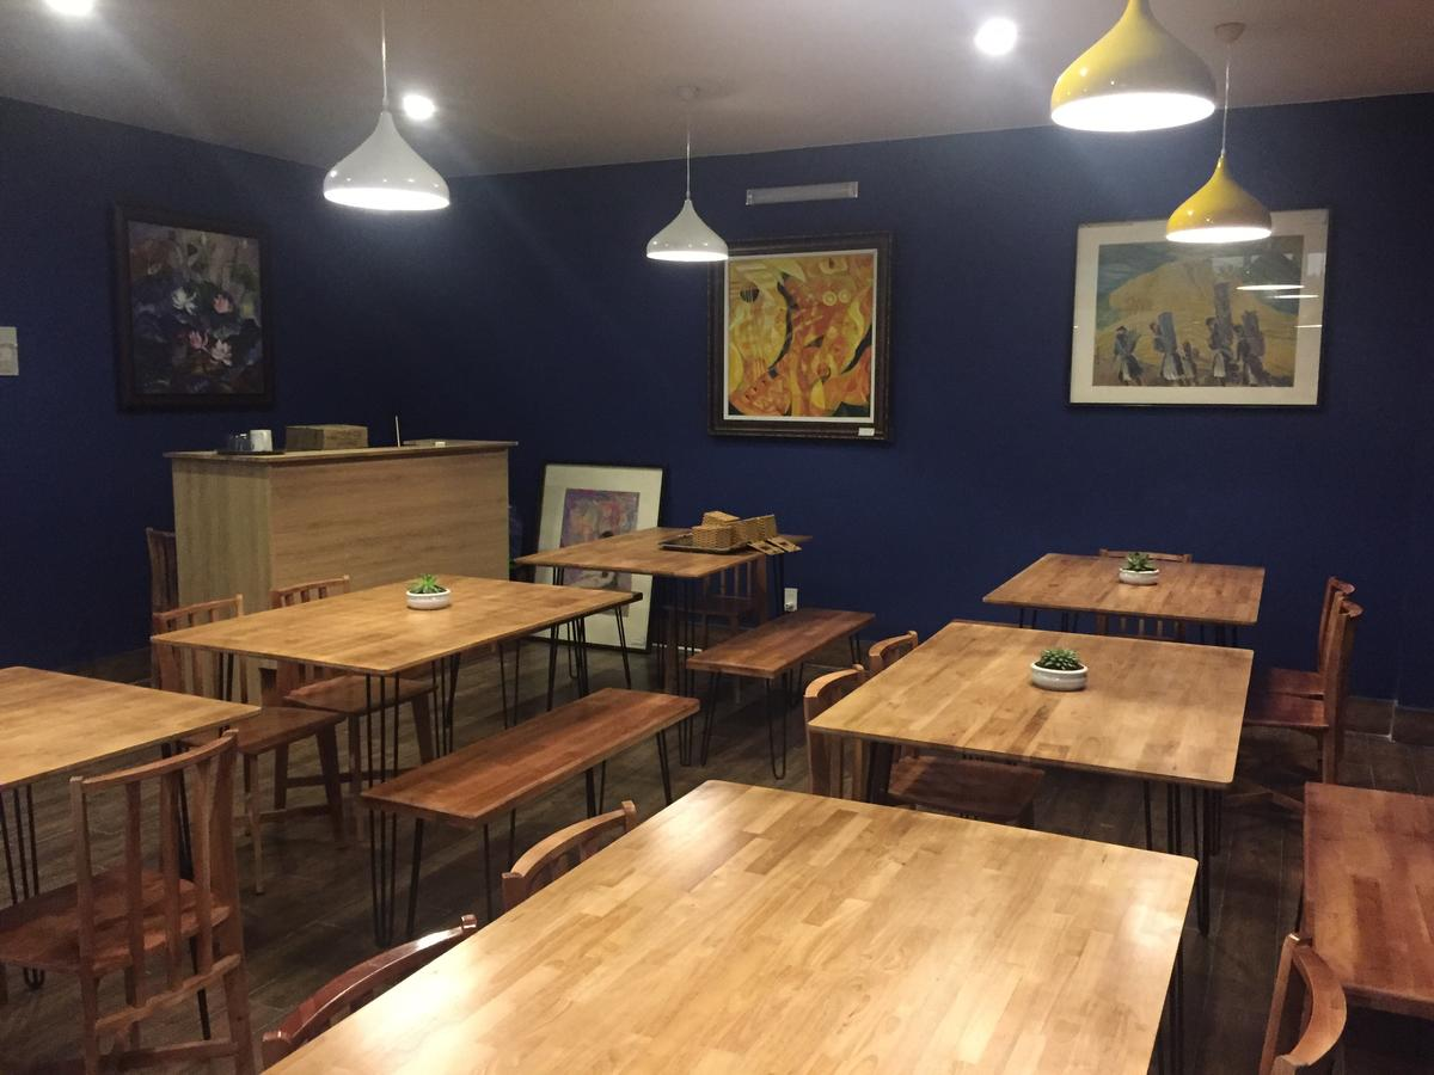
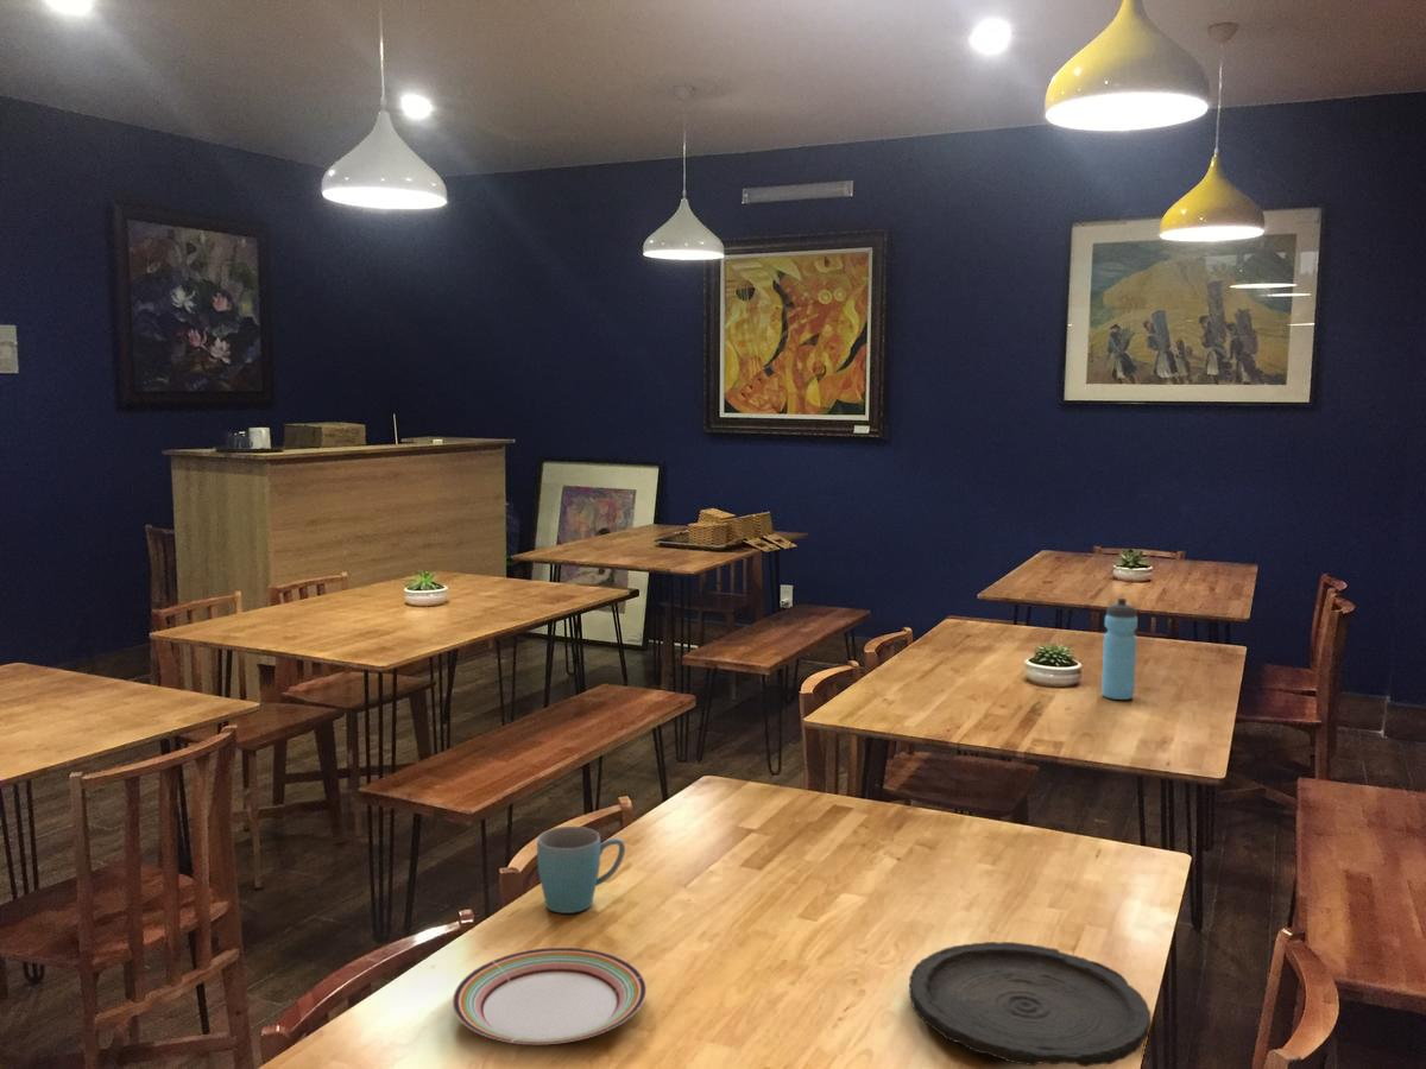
+ mug (581, 868)
+ plate (550, 999)
+ plate (1026, 1001)
+ water bottle (1119, 647)
